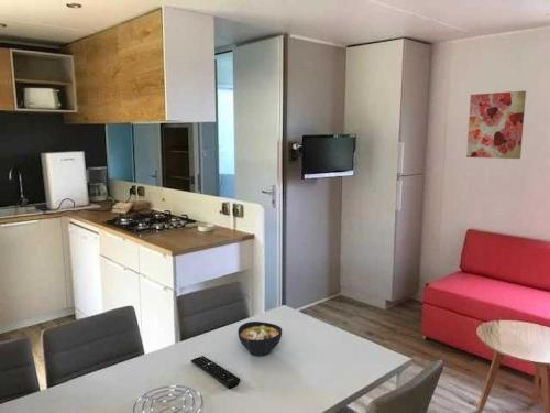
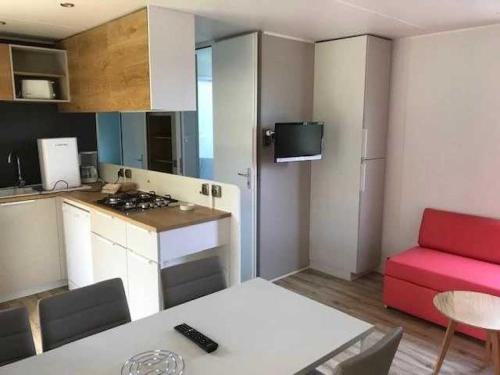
- wall art (494, 126)
- bowl (260, 338)
